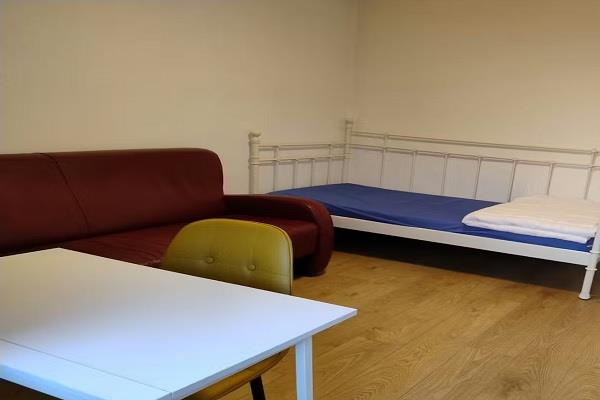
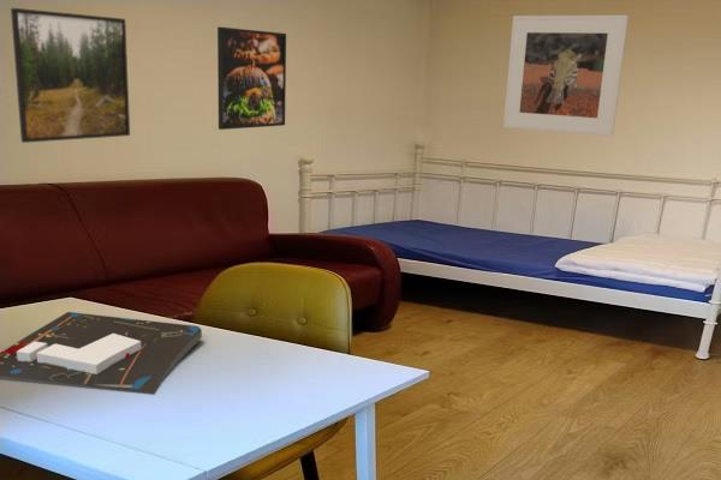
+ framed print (76, 77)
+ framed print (254, 79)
+ board game (95, 348)
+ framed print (561, 74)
